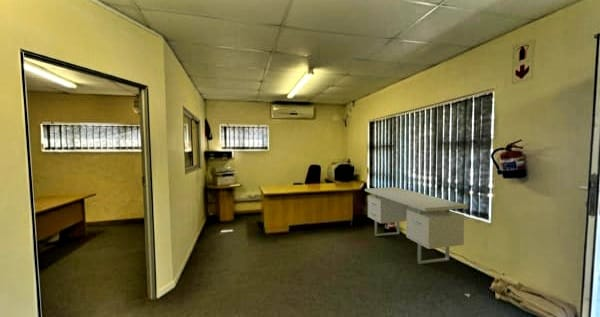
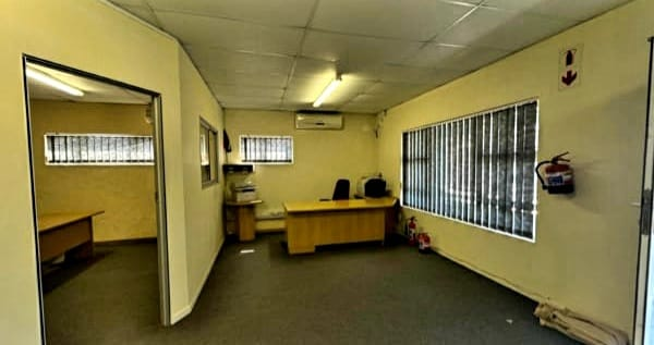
- desk (407, 221)
